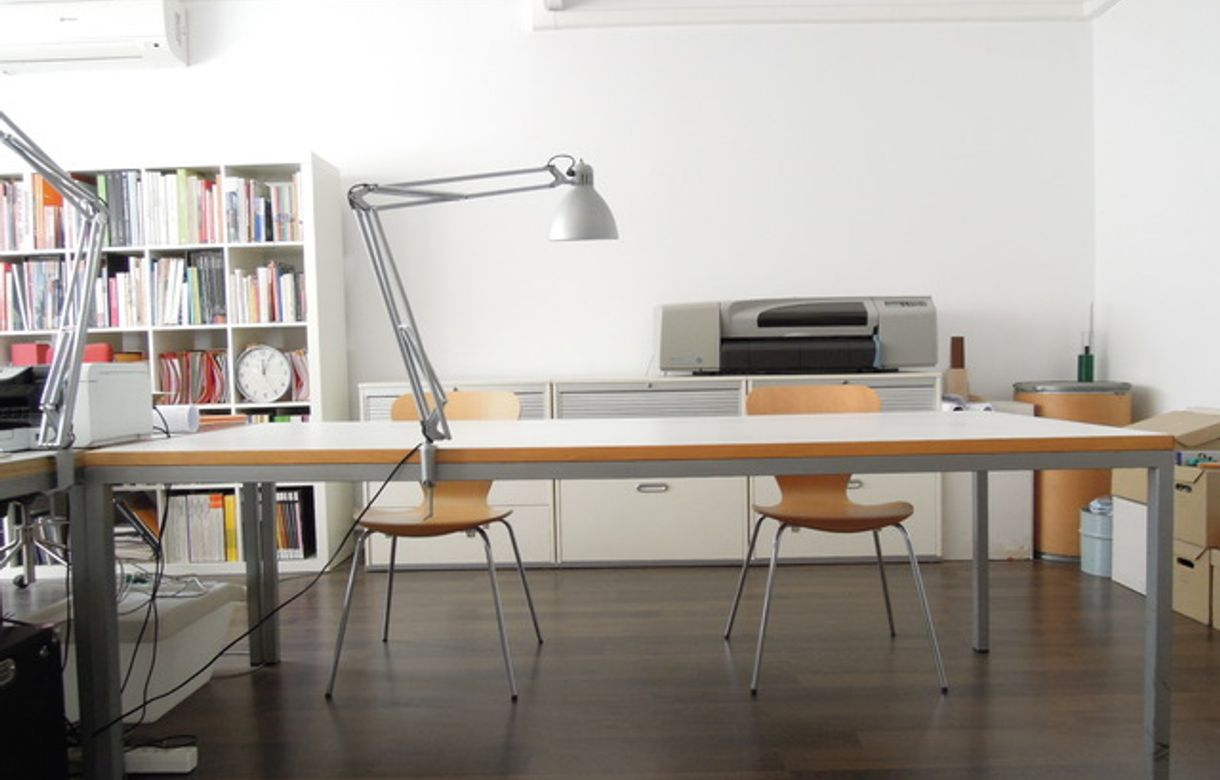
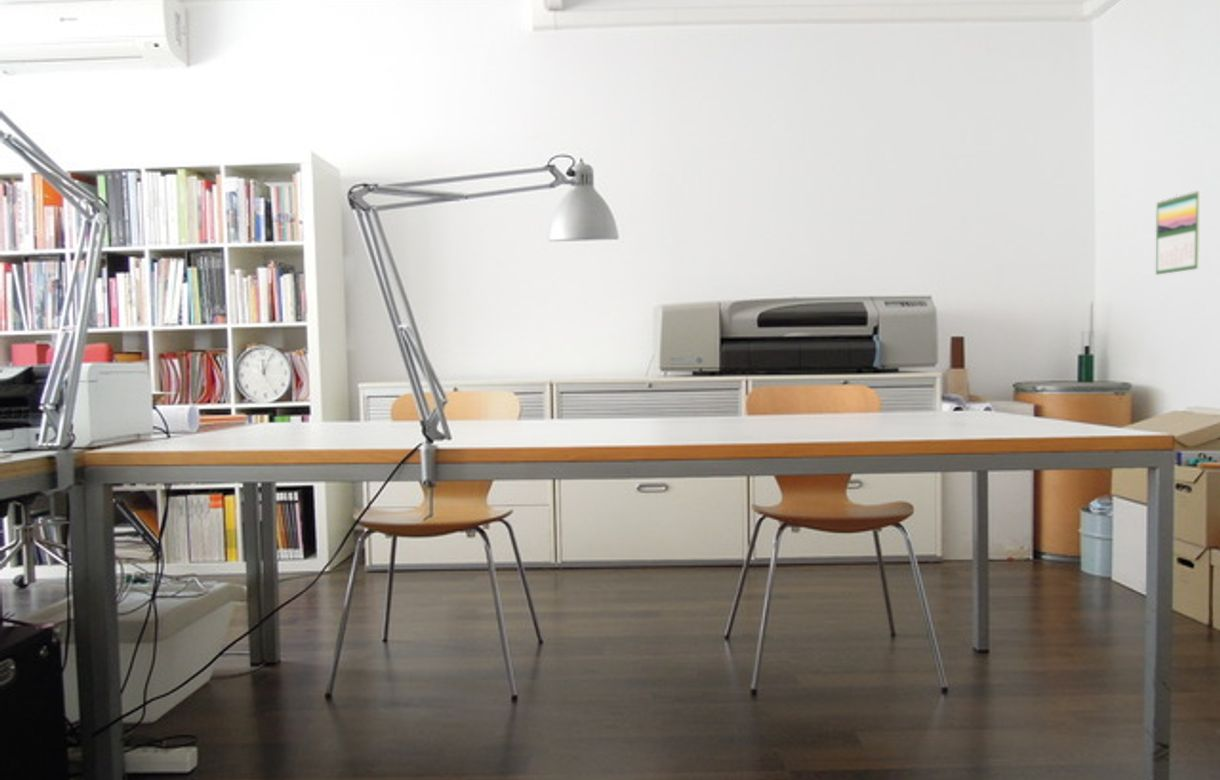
+ calendar (1177, 232)
